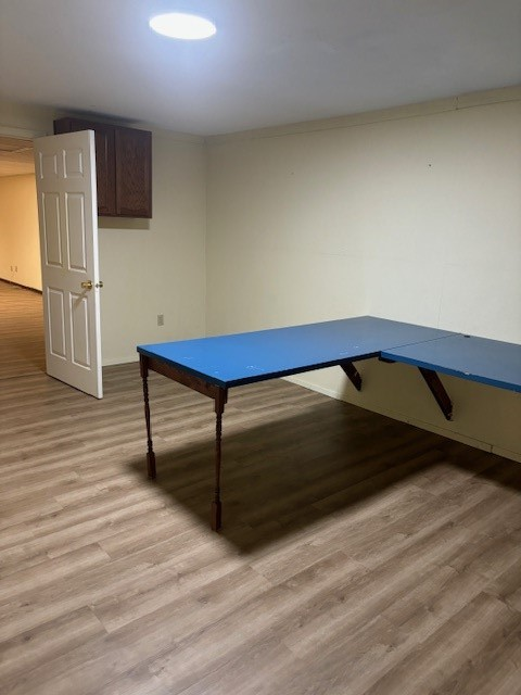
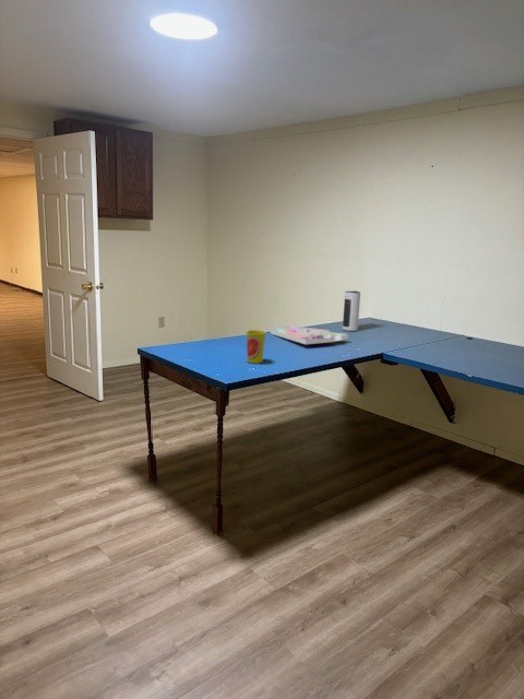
+ cup (254, 346)
+ speaker (350, 310)
+ architectural model (306, 333)
